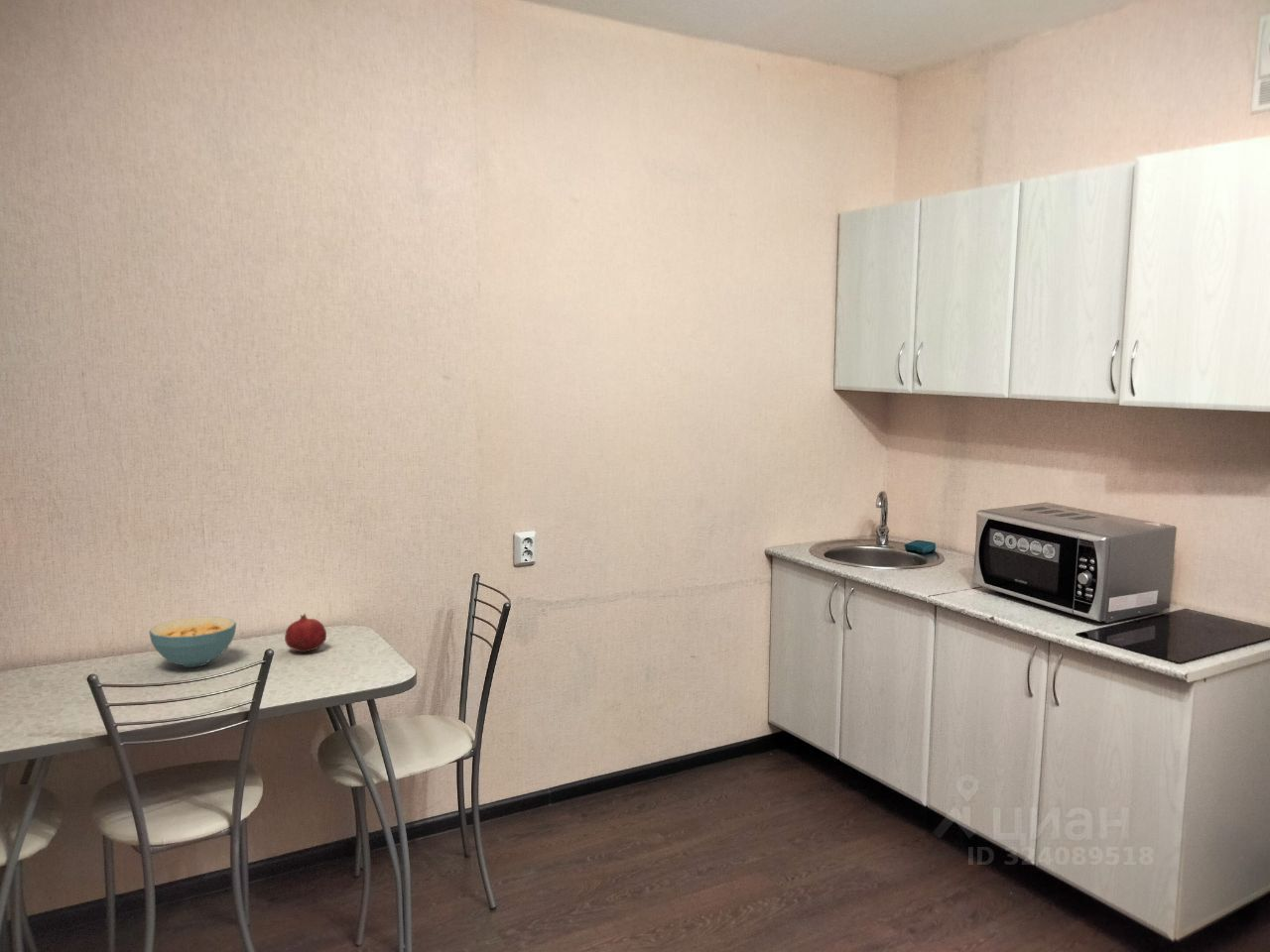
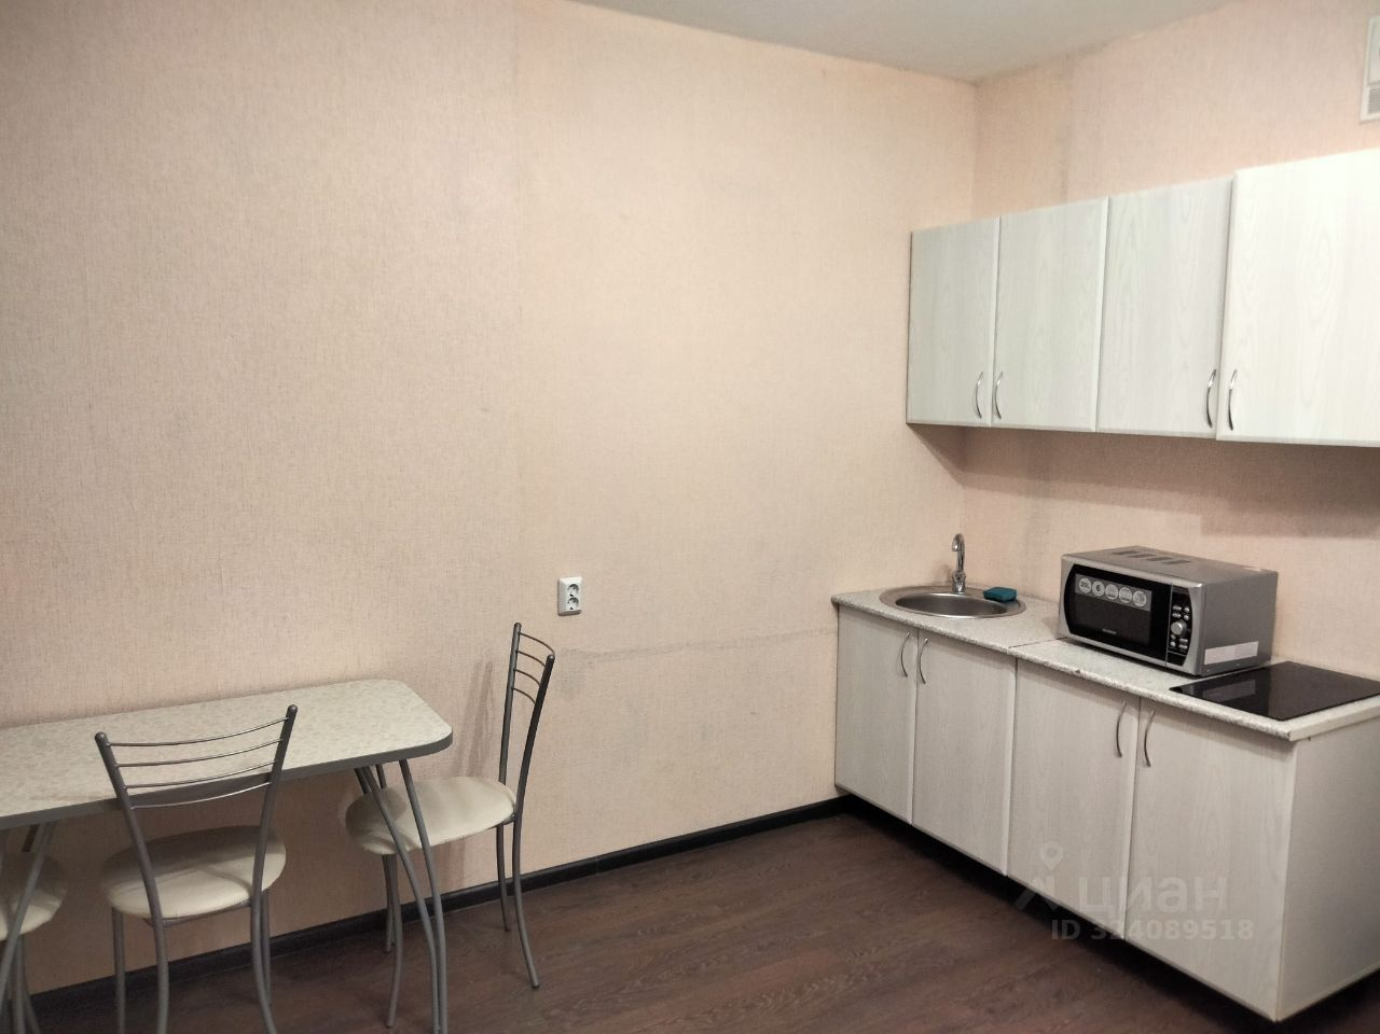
- fruit (305, 632)
- cereal bowl (193, 645)
